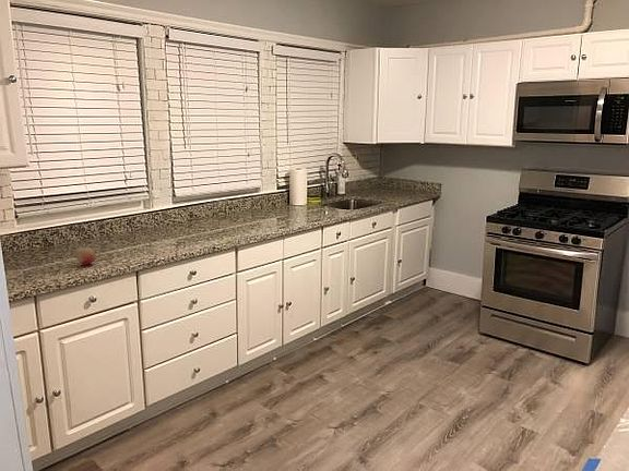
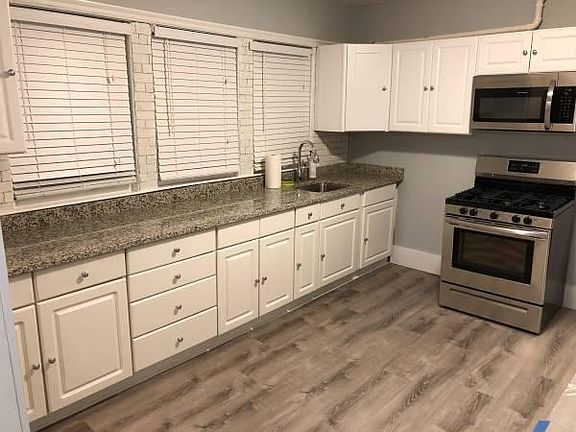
- fruit (85, 255)
